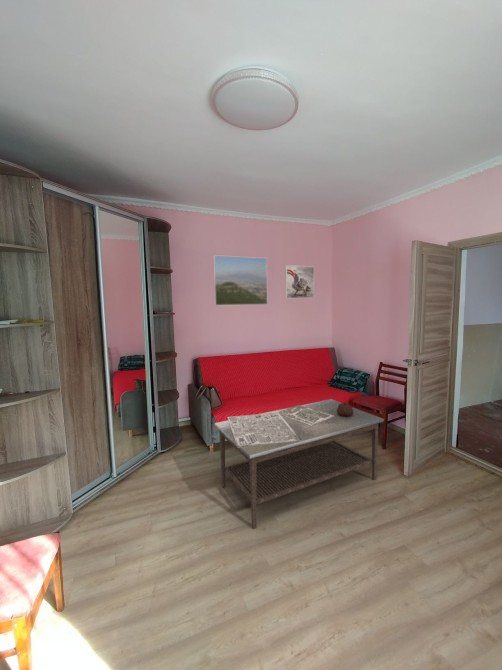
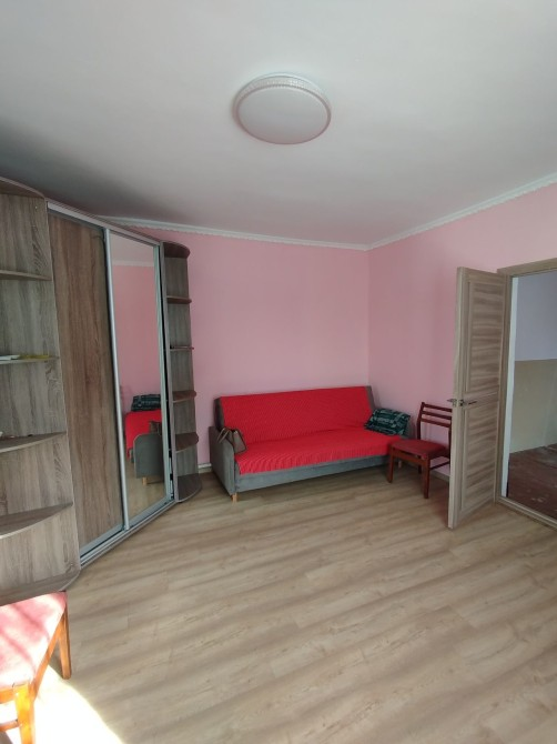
- coffee table (296, 444)
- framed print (241, 281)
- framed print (300, 282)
